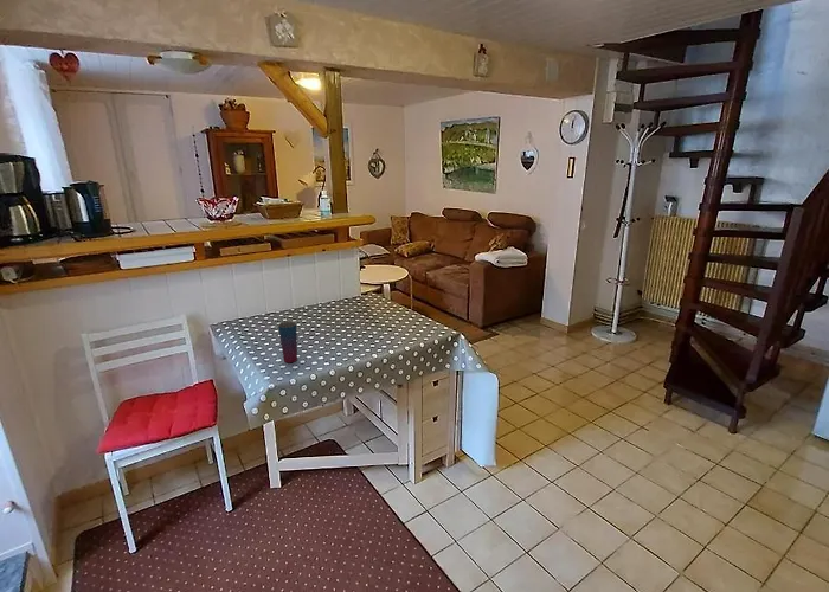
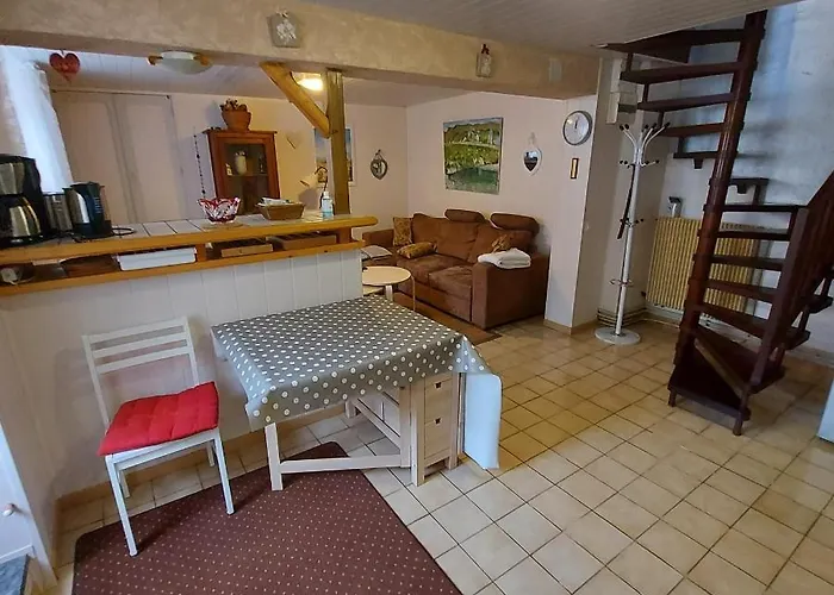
- cup (289, 342)
